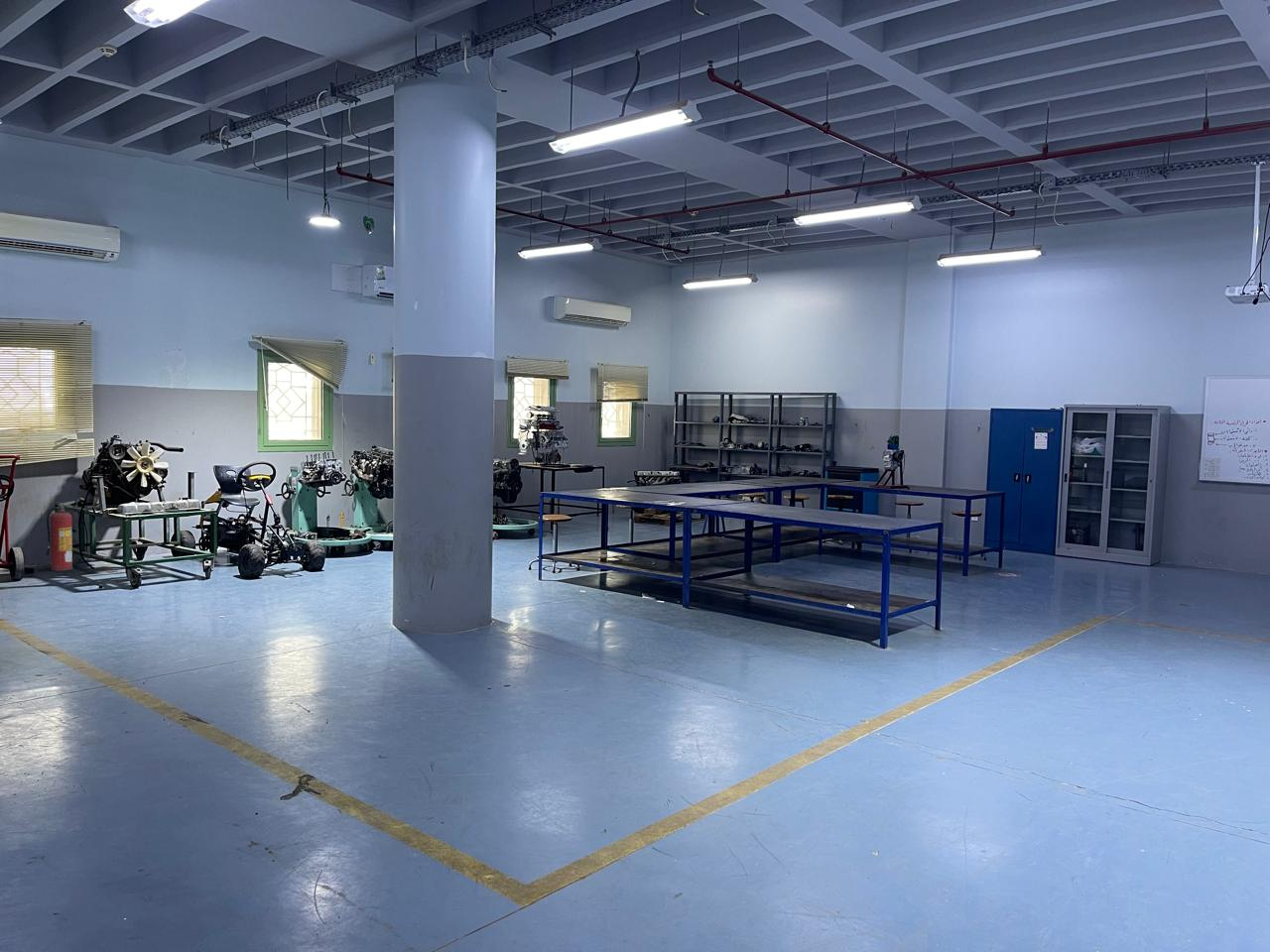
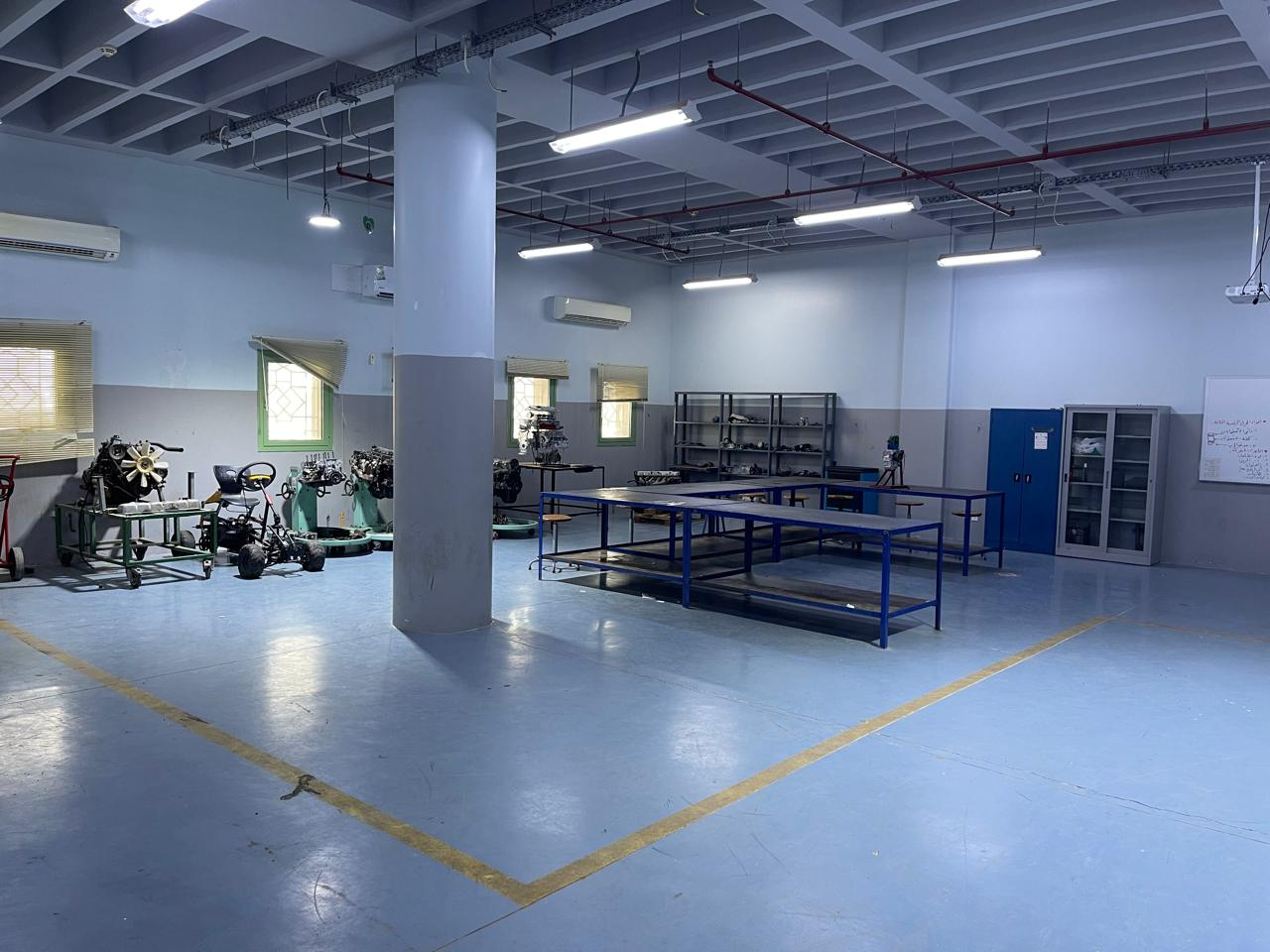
- fire extinguisher (61, 536)
